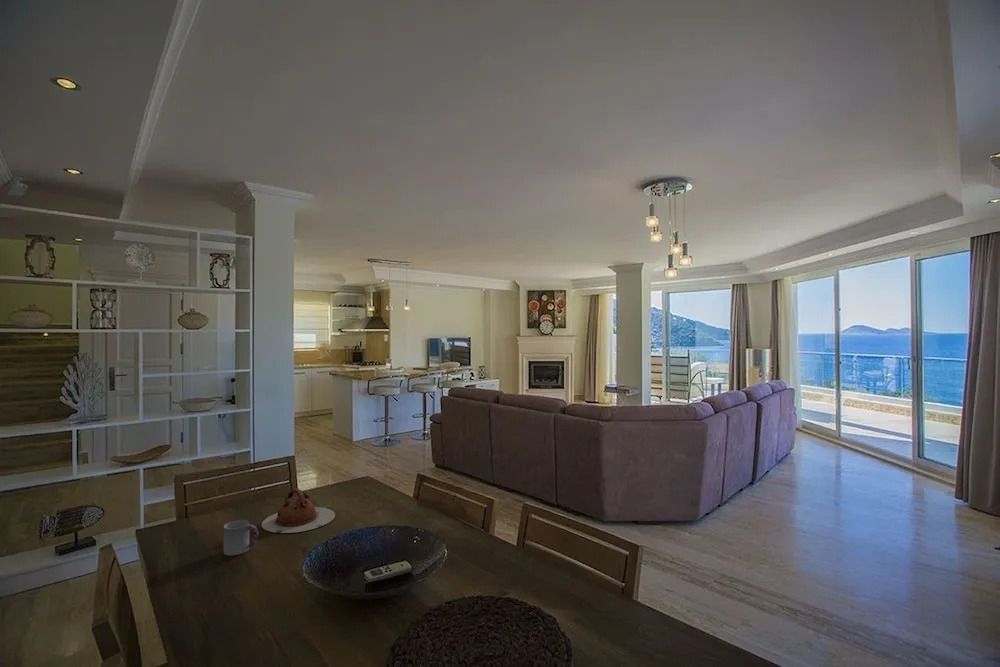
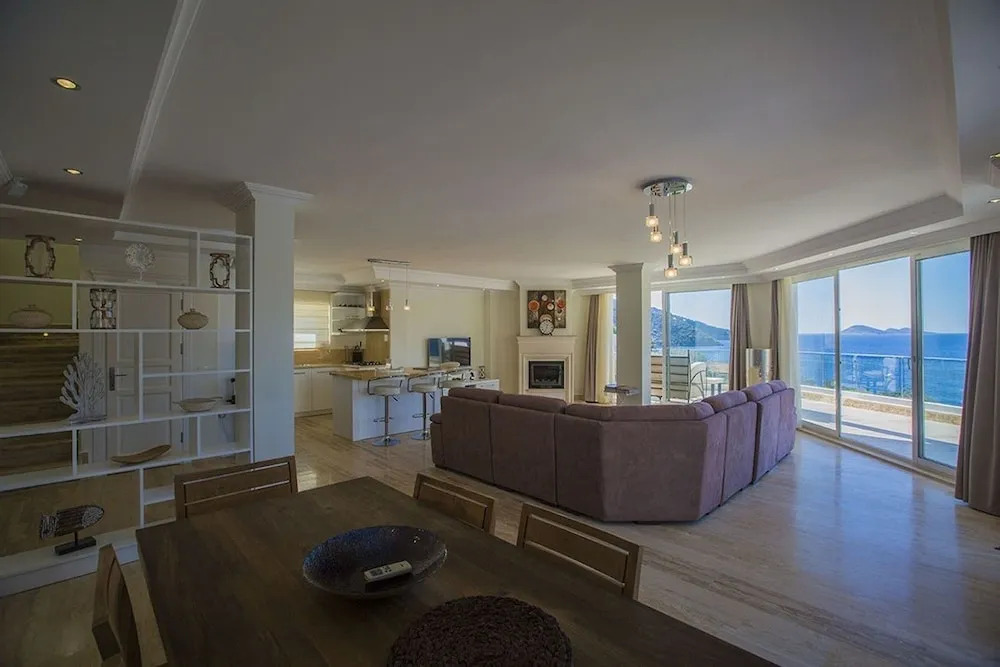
- cup (241, 537)
- teapot (299, 503)
